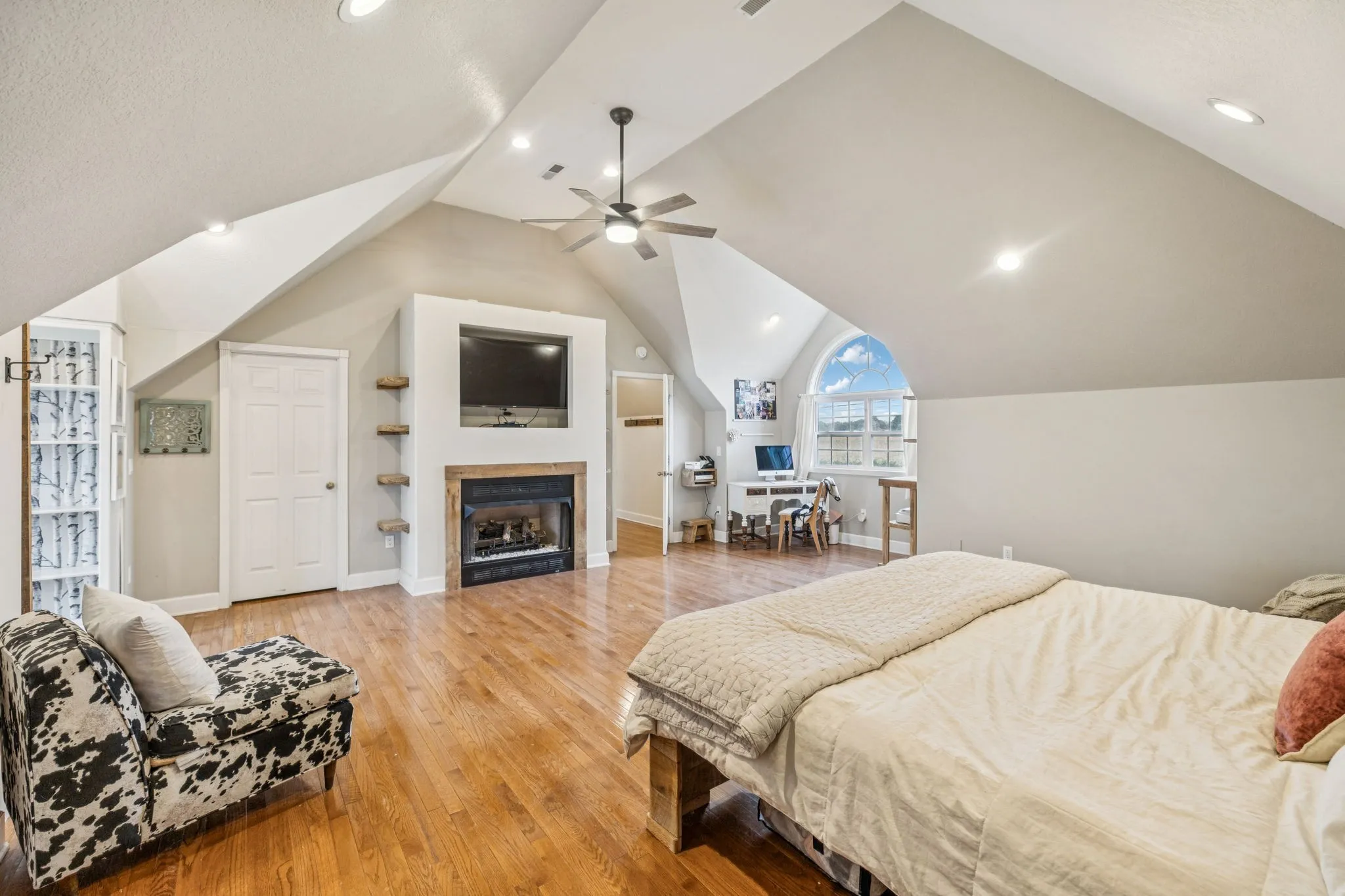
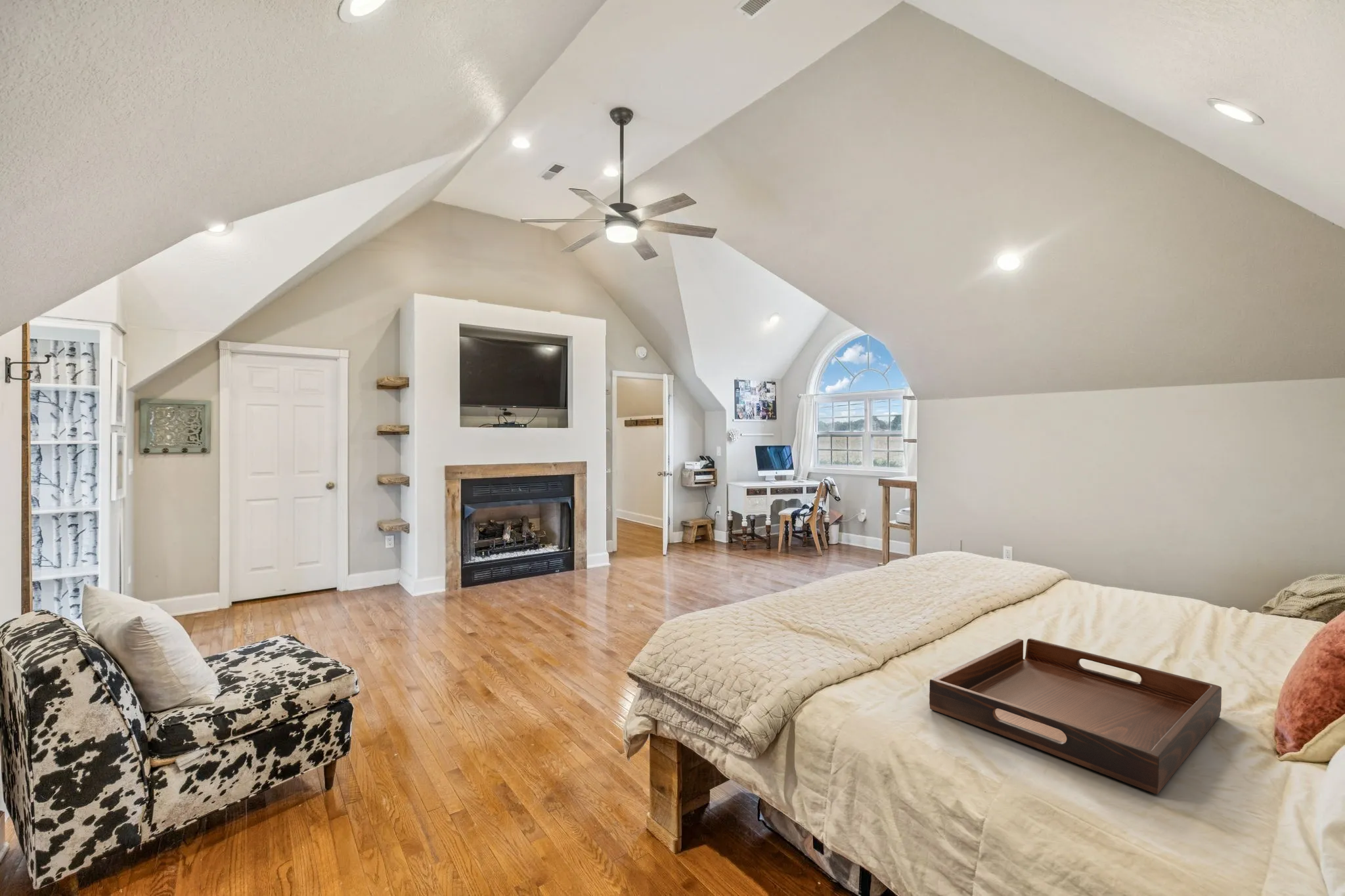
+ serving tray (1074, 696)
